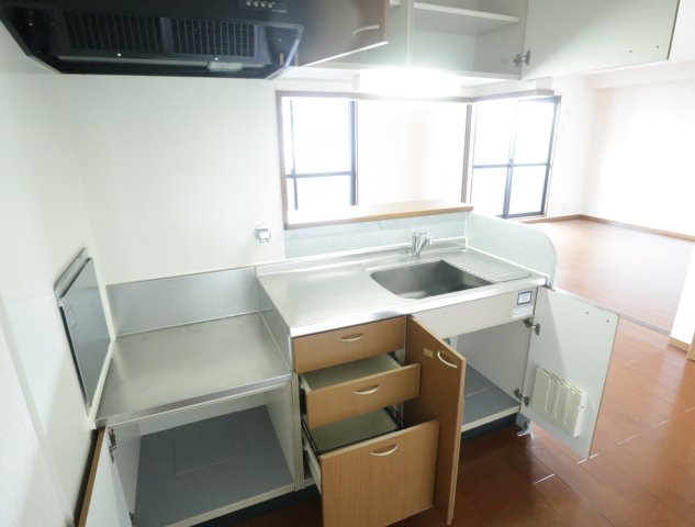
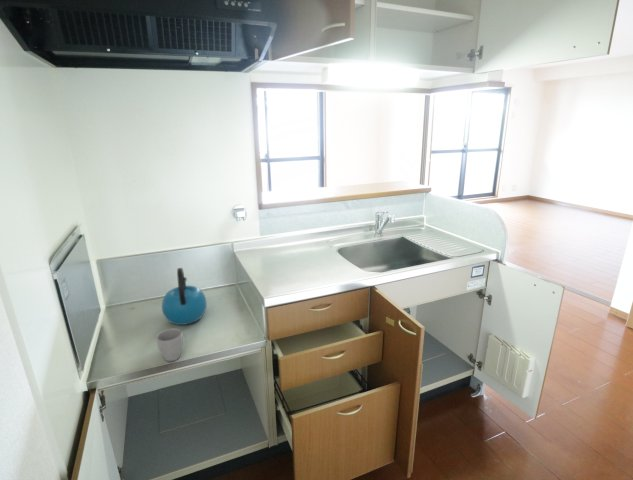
+ mug (169, 343)
+ kettle (183, 292)
